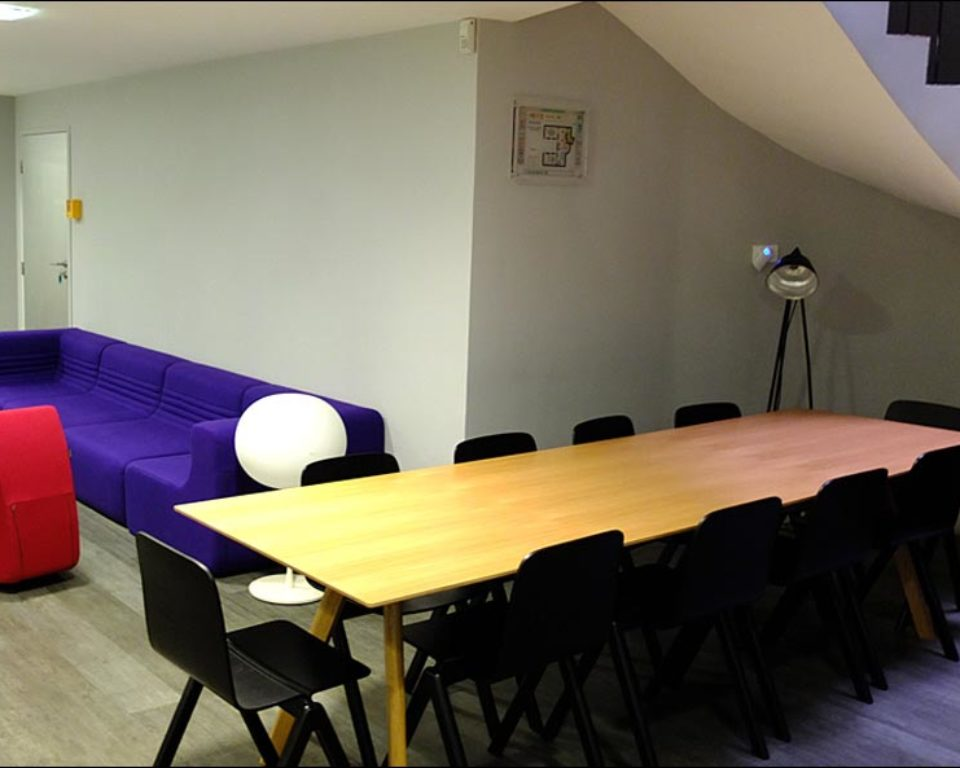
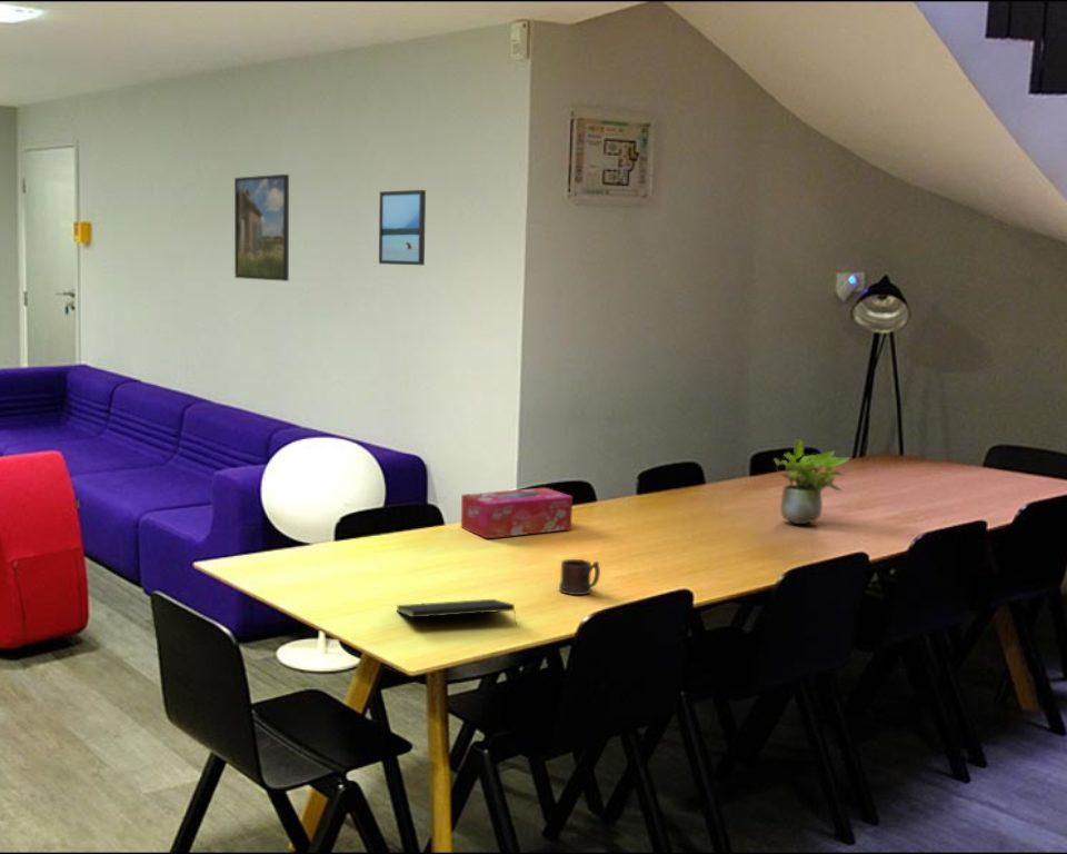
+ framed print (260, 228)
+ mug (581, 574)
+ potted plant (808, 484)
+ notepad (453, 607)
+ tissue box (516, 512)
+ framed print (401, 227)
